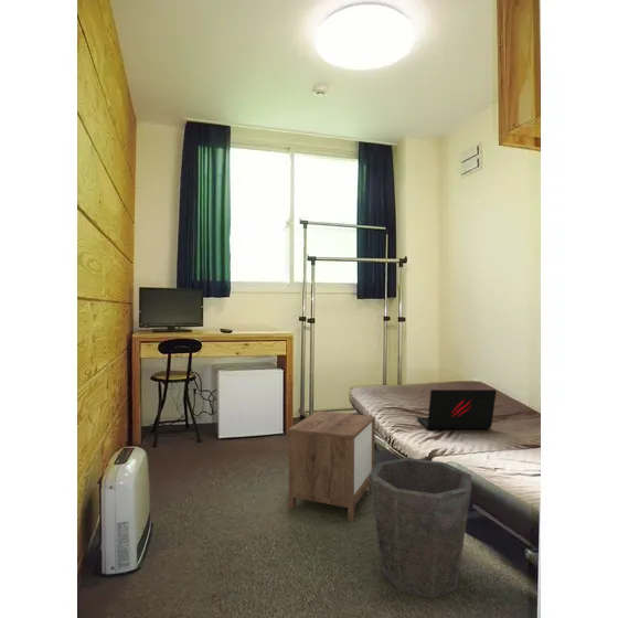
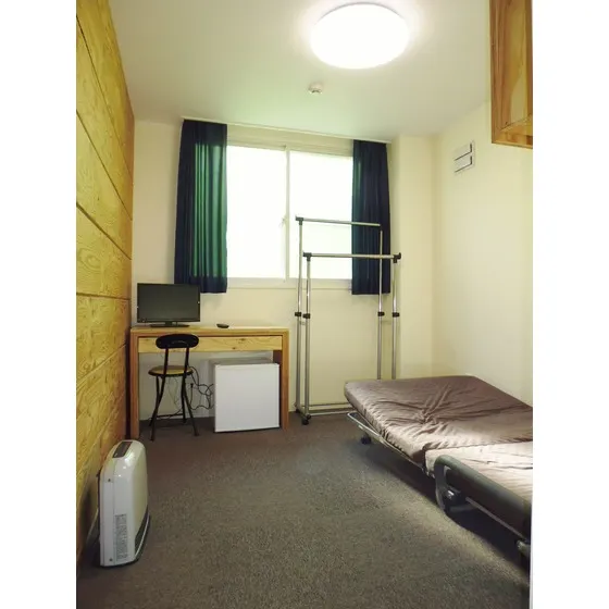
- waste bin (419, 524)
- nightstand (333, 459)
- laptop (454, 405)
